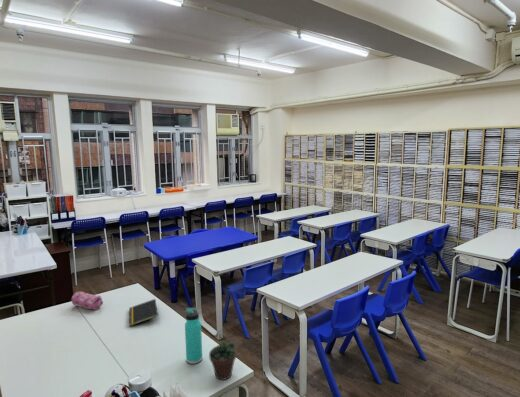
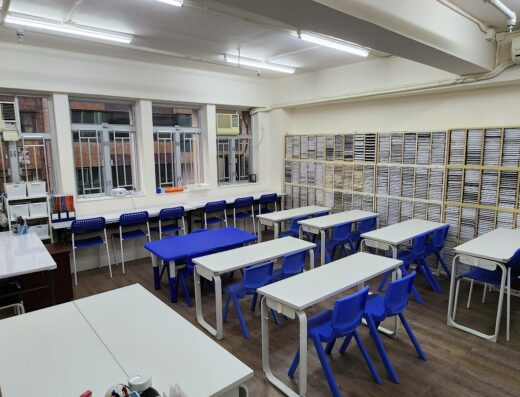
- thermos bottle (193, 334)
- succulent plant (222, 354)
- notepad (143, 311)
- pencil case (86, 300)
